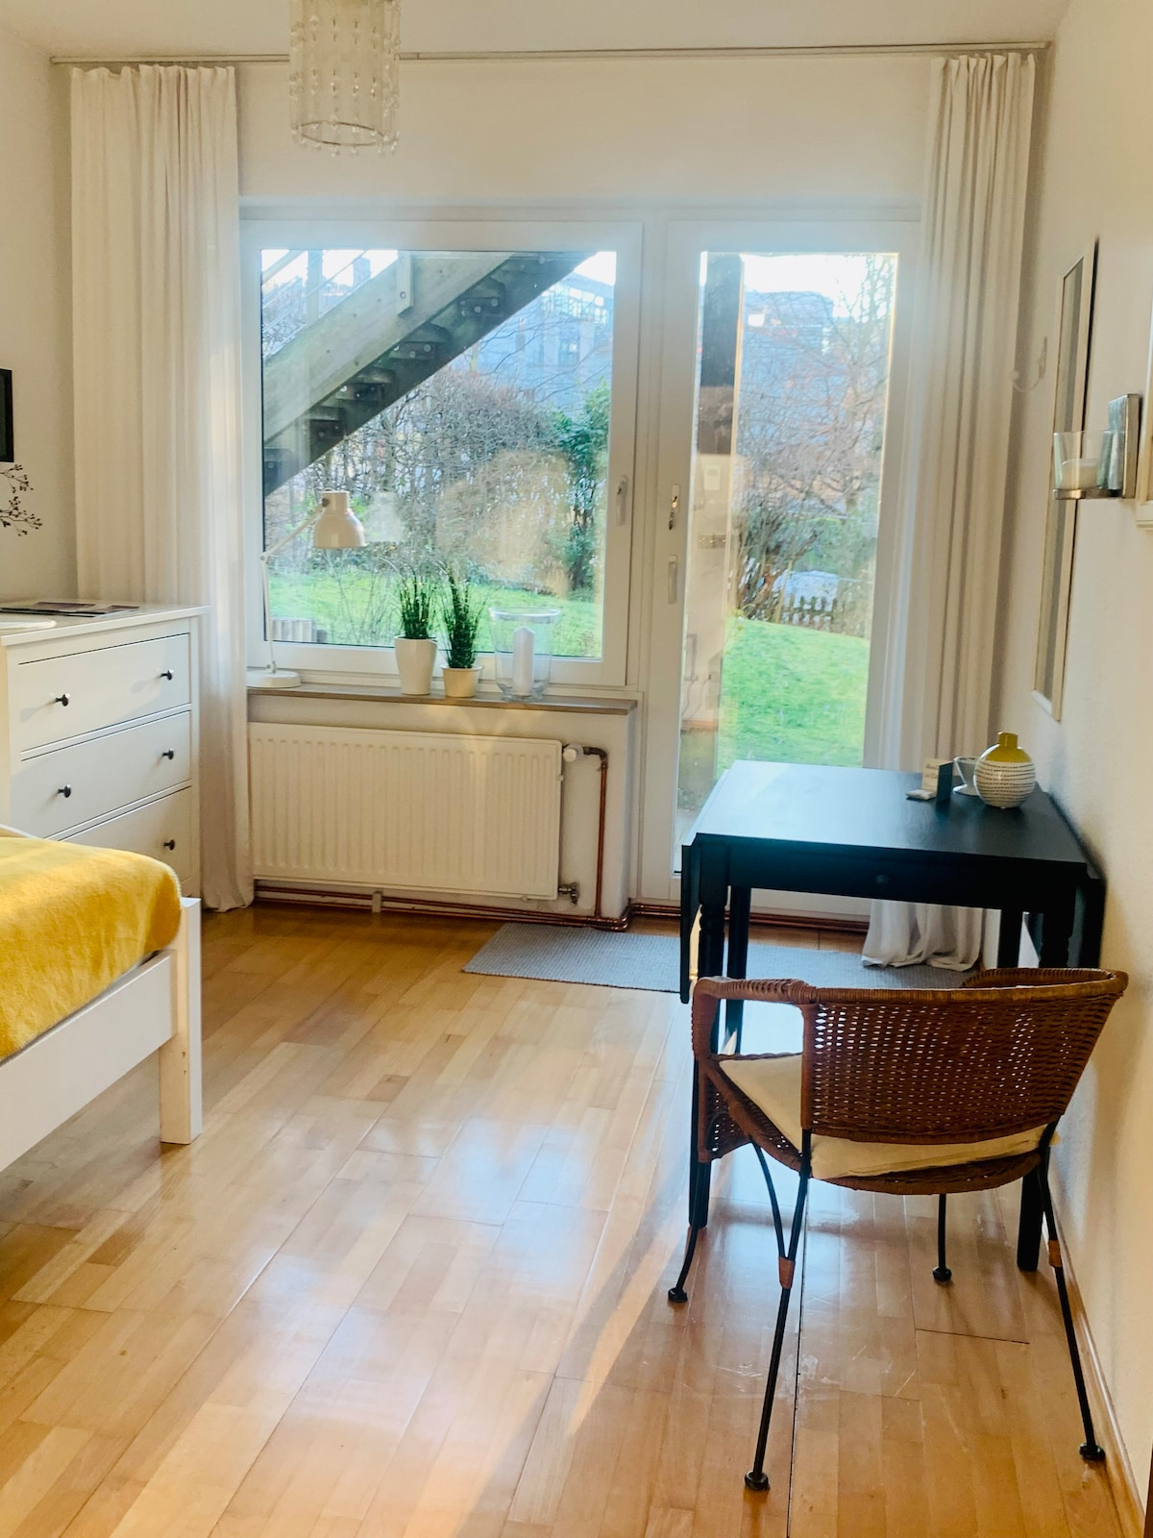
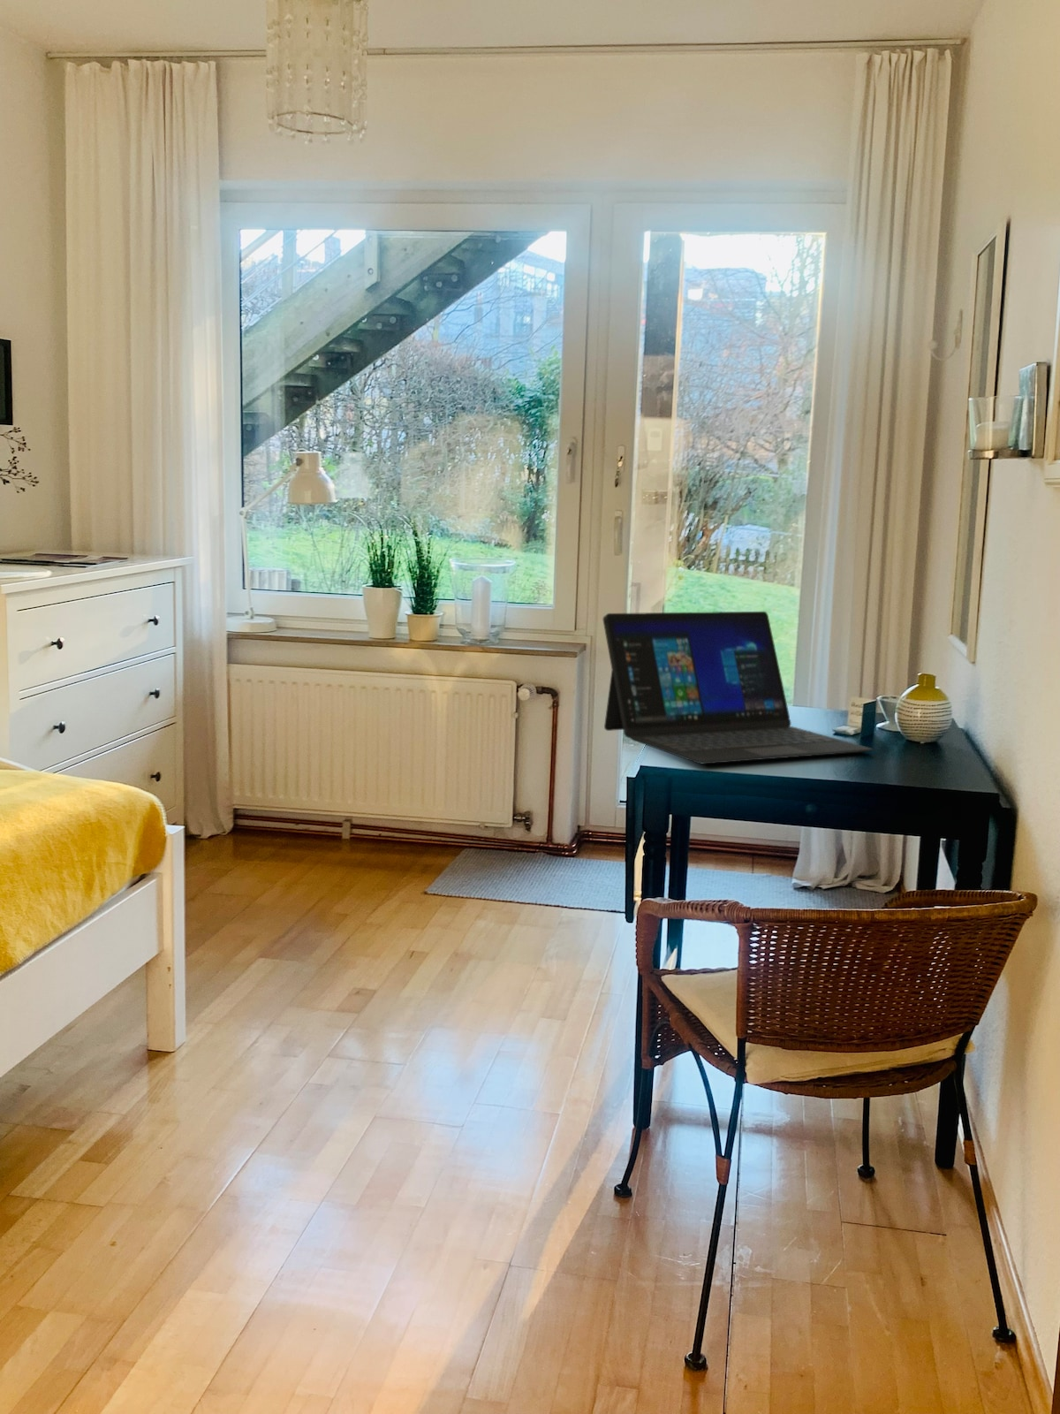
+ laptop (735, 680)
